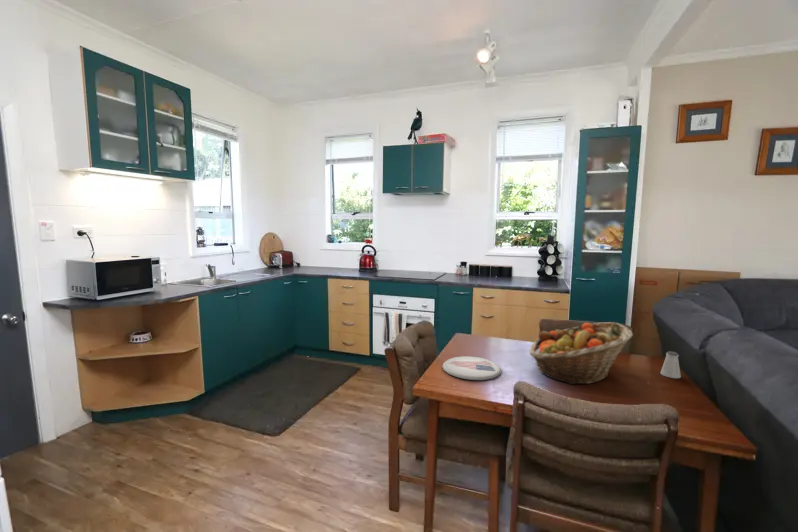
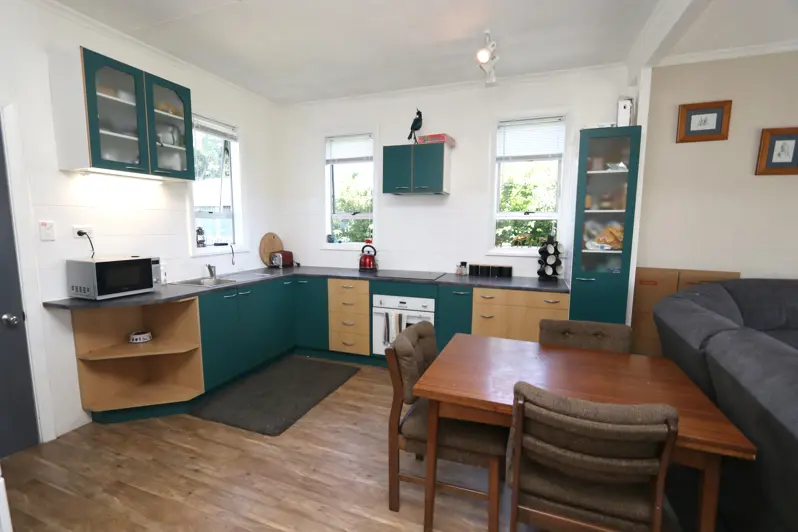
- saltshaker (671, 363)
- plate (471, 366)
- fruit basket (577, 347)
